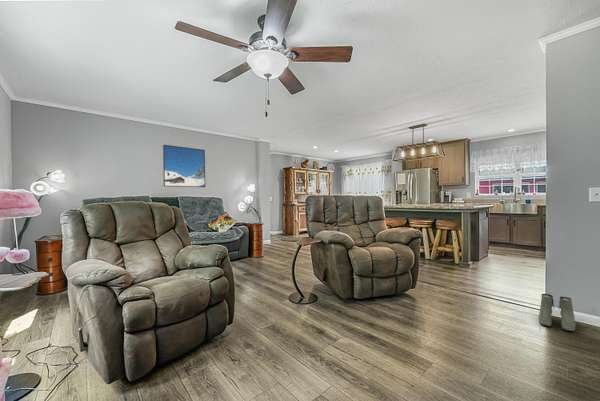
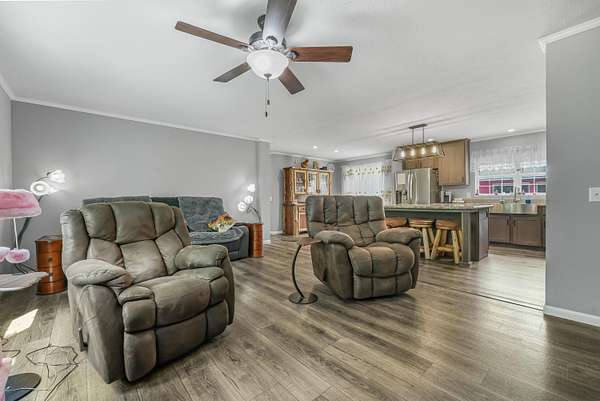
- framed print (185, 167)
- boots (559, 310)
